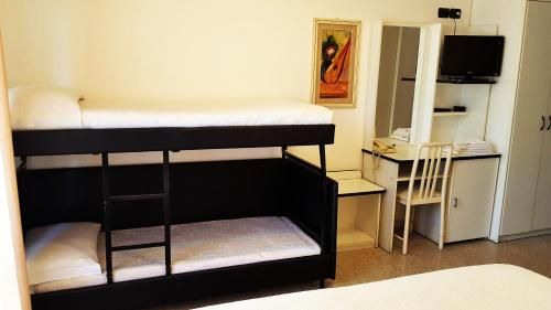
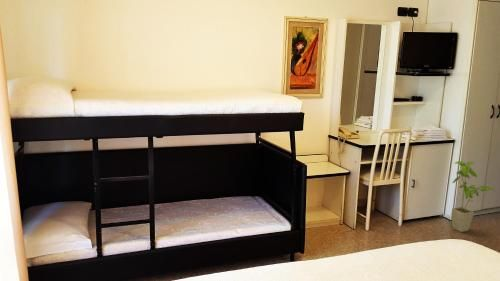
+ house plant (467, 197)
